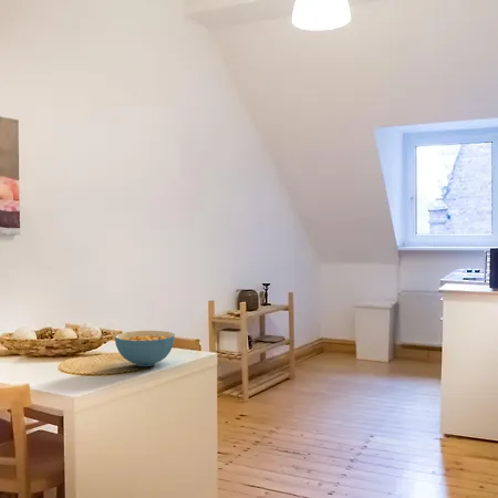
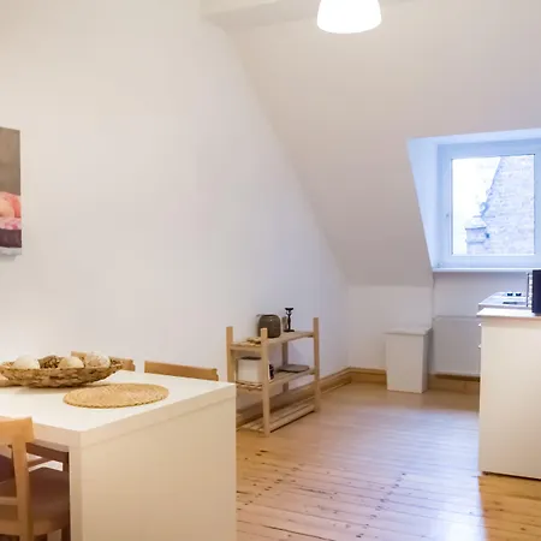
- cereal bowl (145, 350)
